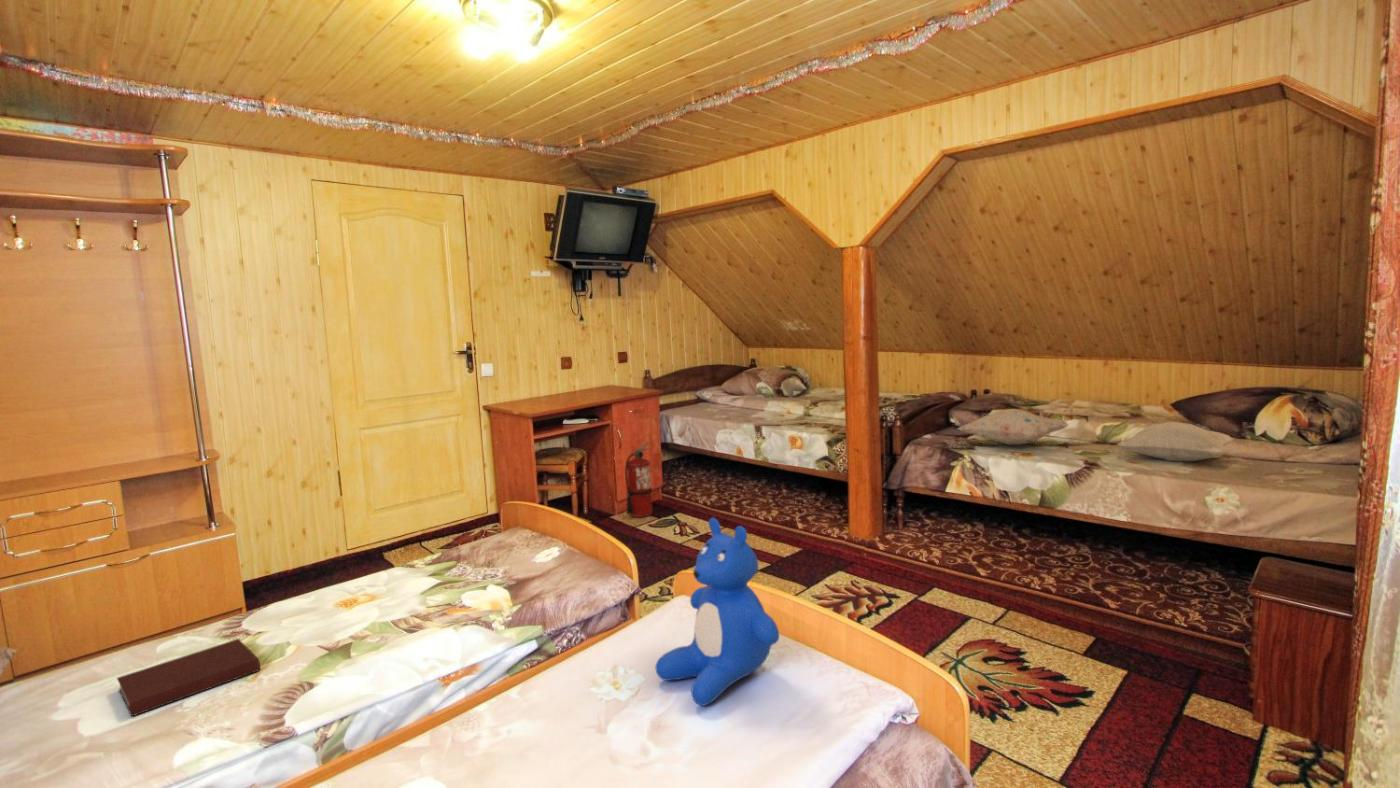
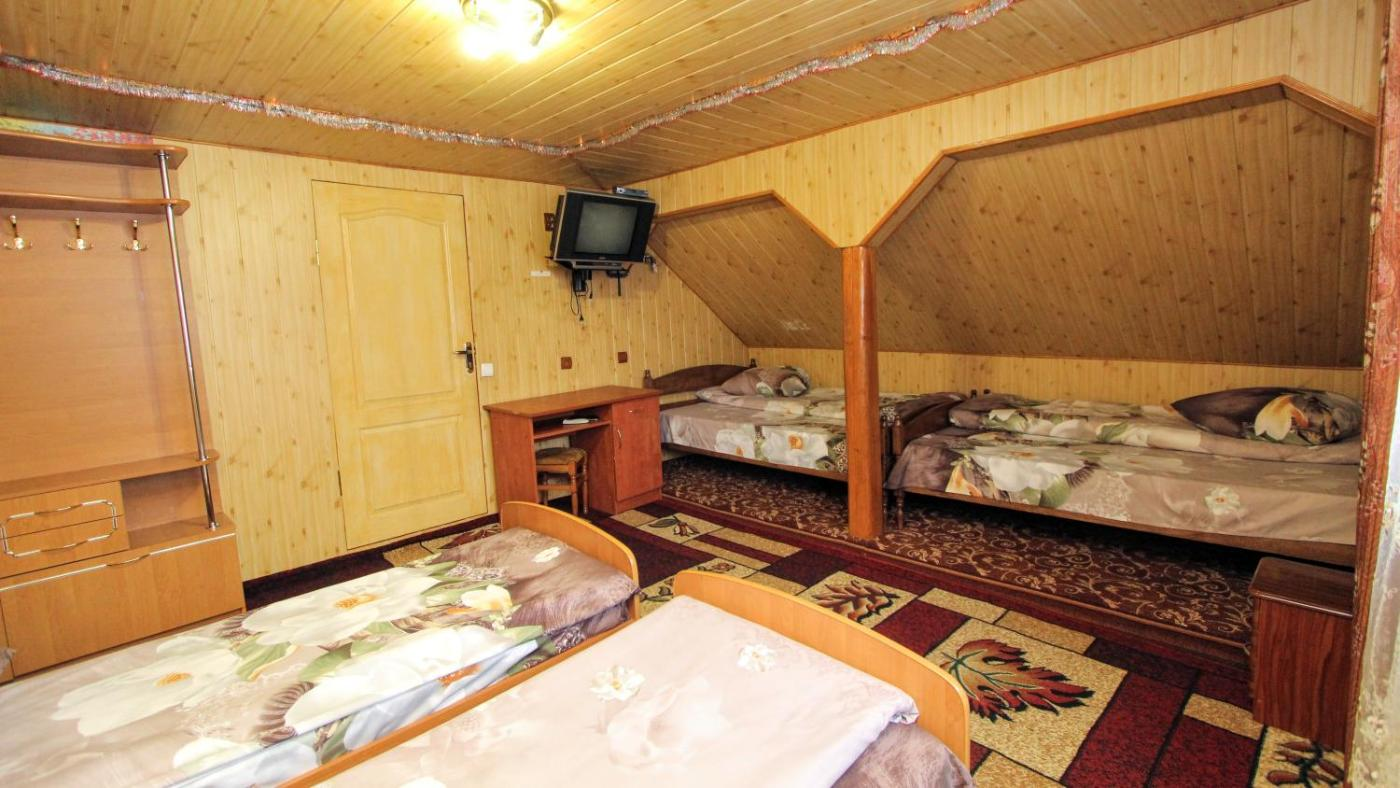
- notebook (190, 674)
- cushion (1176, 442)
- fire extinguisher (638, 479)
- decorative pillow (1012, 427)
- teddy bear (712, 603)
